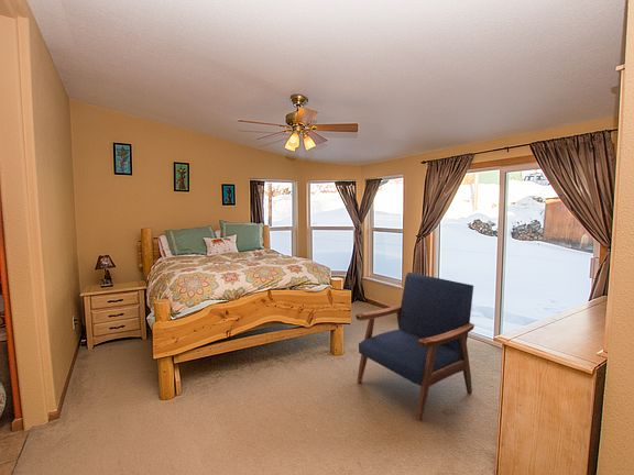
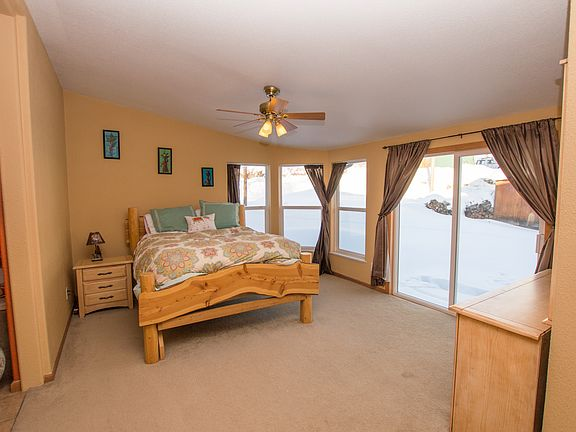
- armchair (414, 335)
